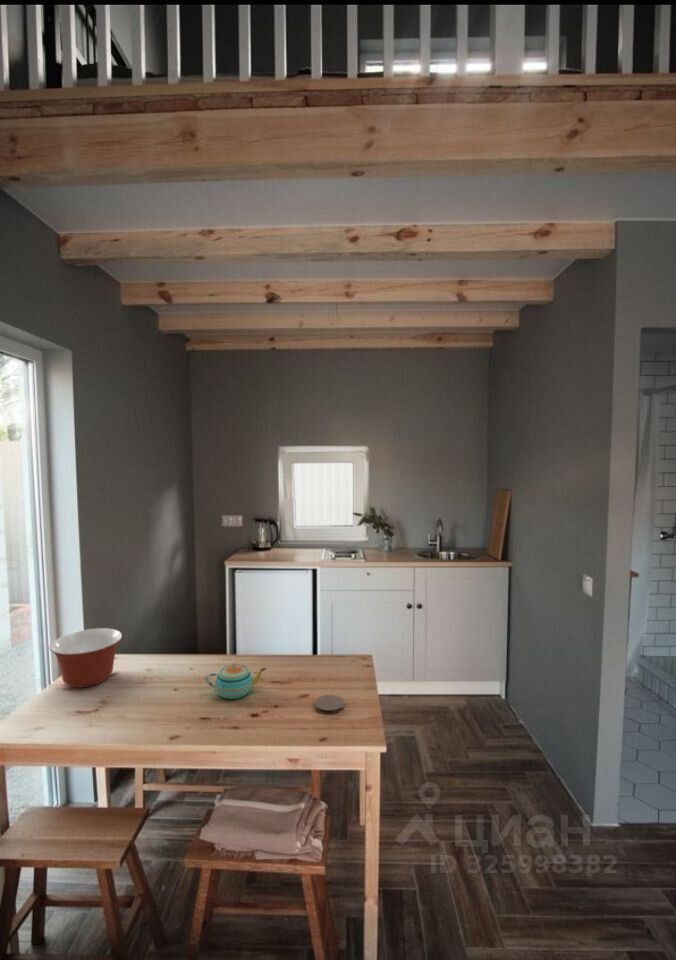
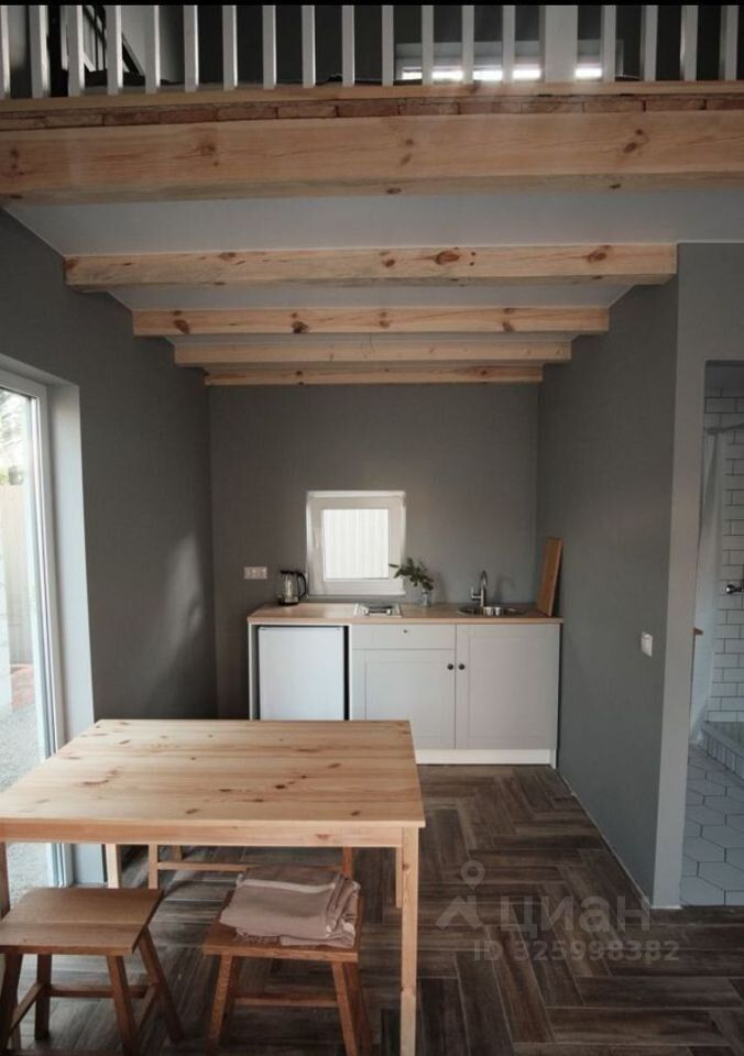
- mixing bowl (87, 660)
- coaster (329, 704)
- teapot (236, 678)
